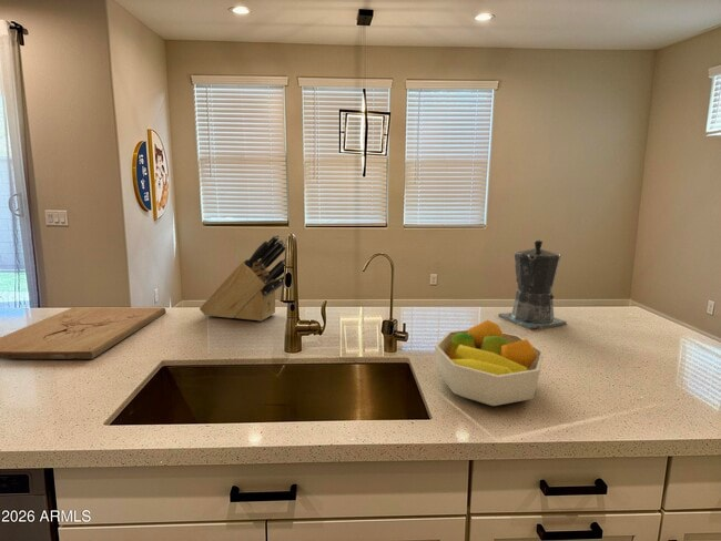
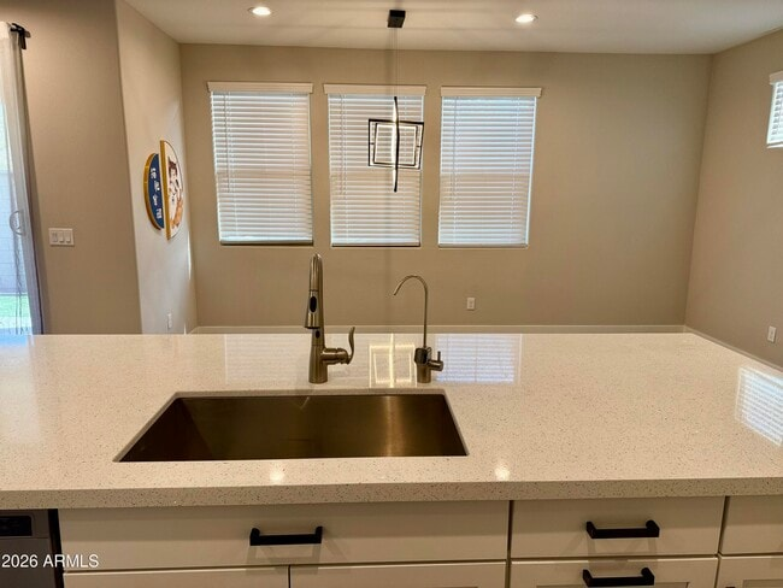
- cutting board (81, 328)
- fruit bowl (487, 358)
- coffee maker (535, 280)
- knife block (247, 275)
